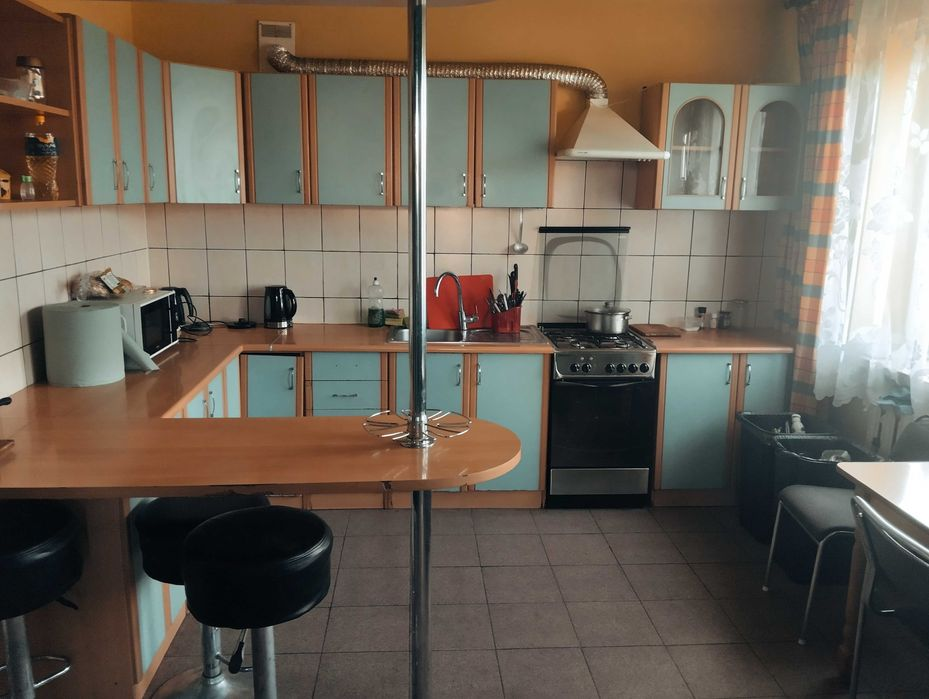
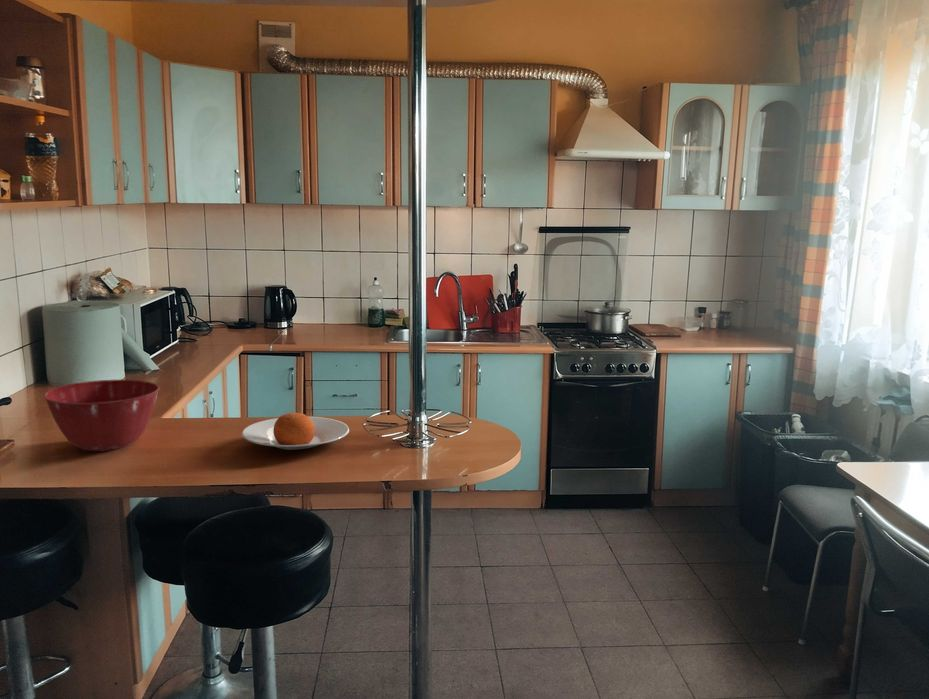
+ mixing bowl (104, 417)
+ plate (296, 426)
